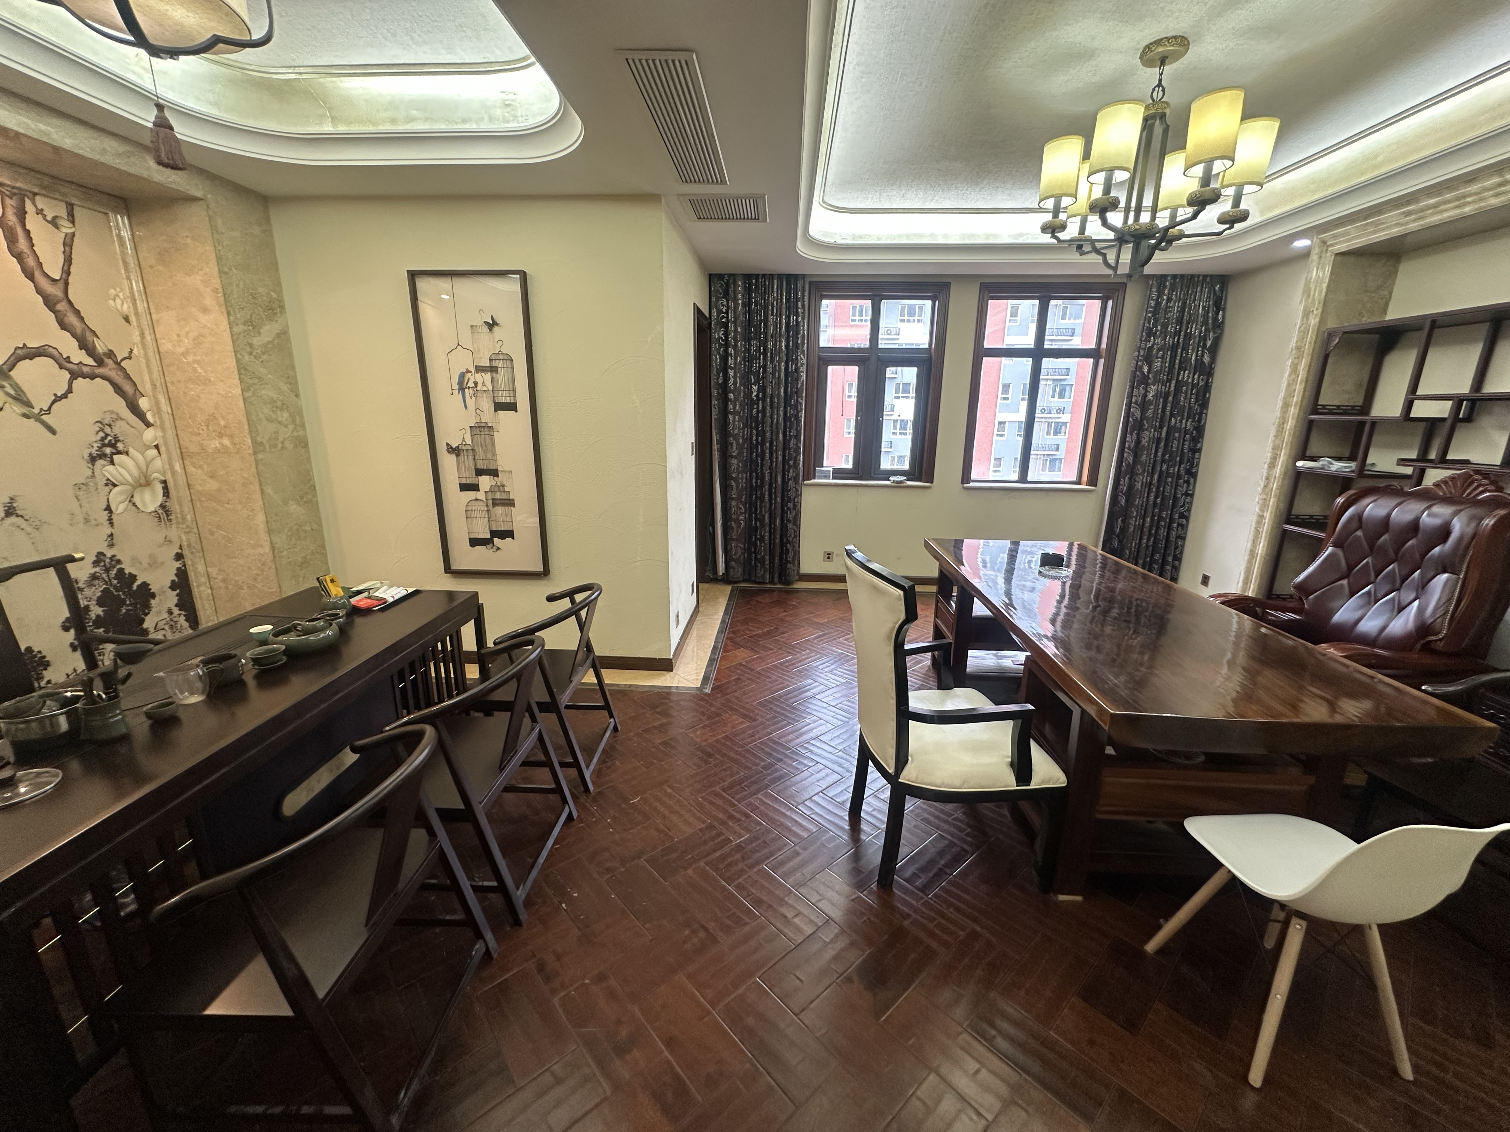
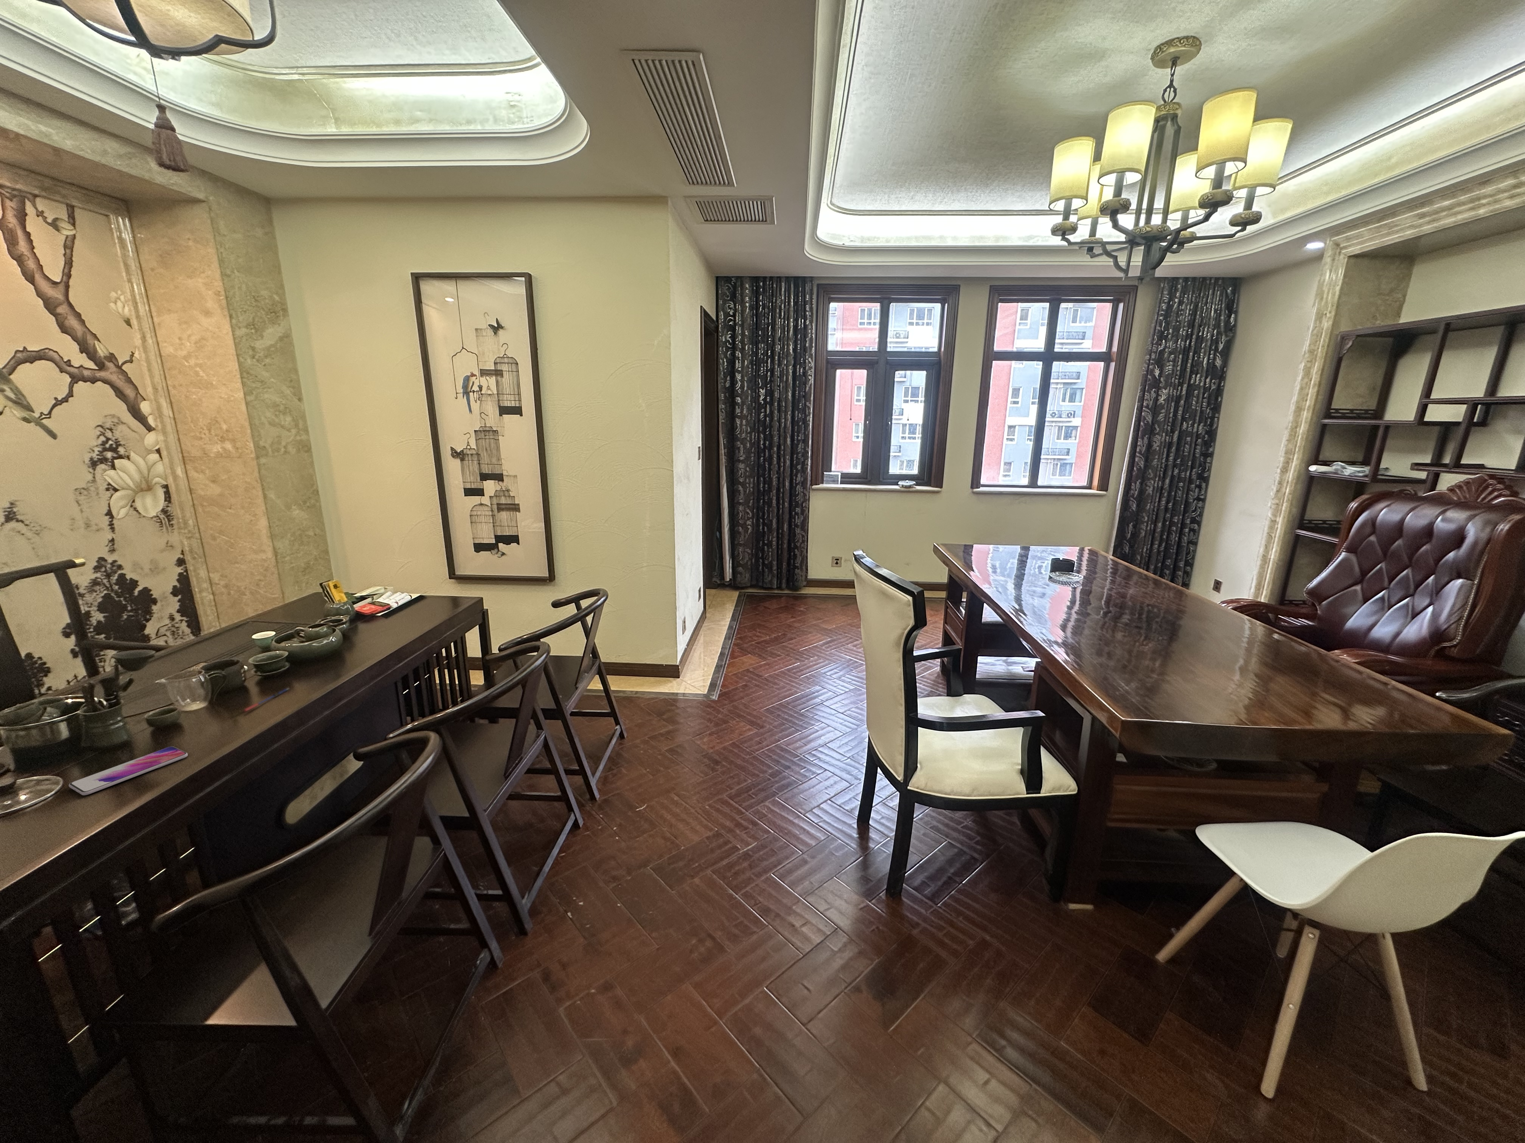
+ pen (267, 699)
+ smartphone (131, 770)
